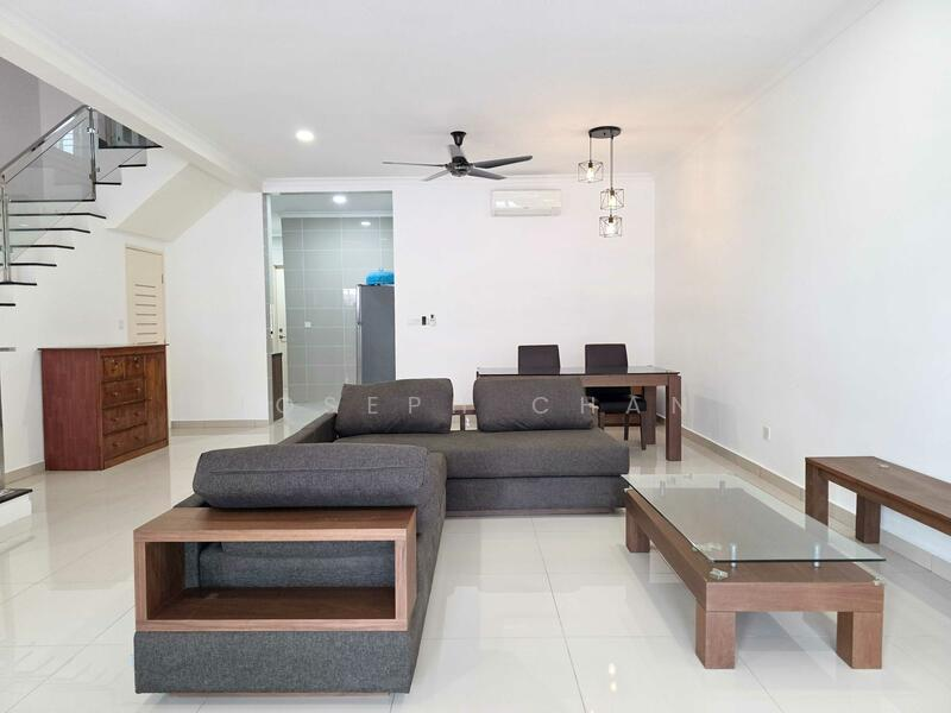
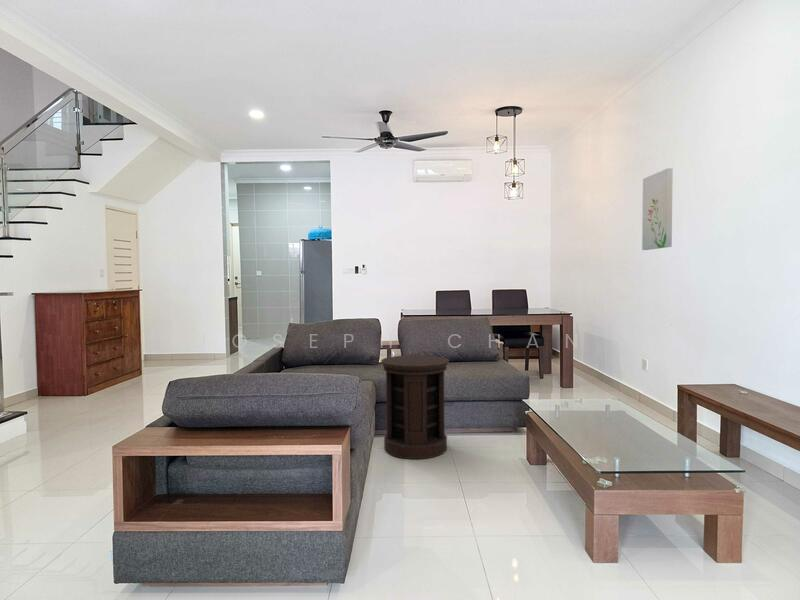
+ wall art (656, 211)
+ side table (415, 404)
